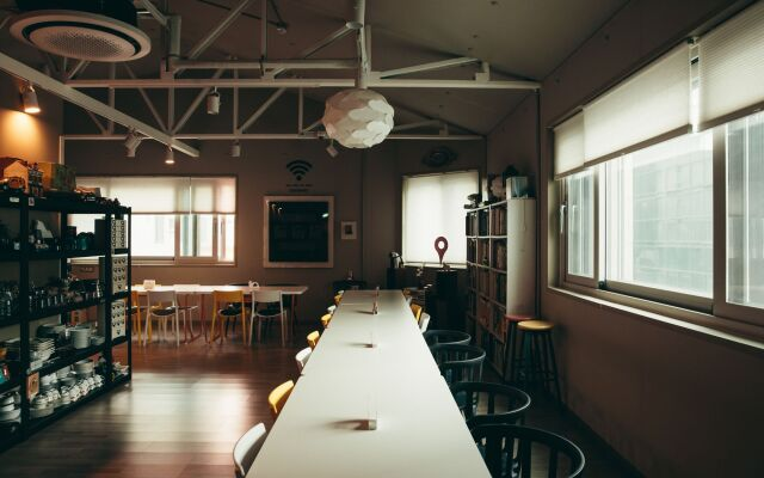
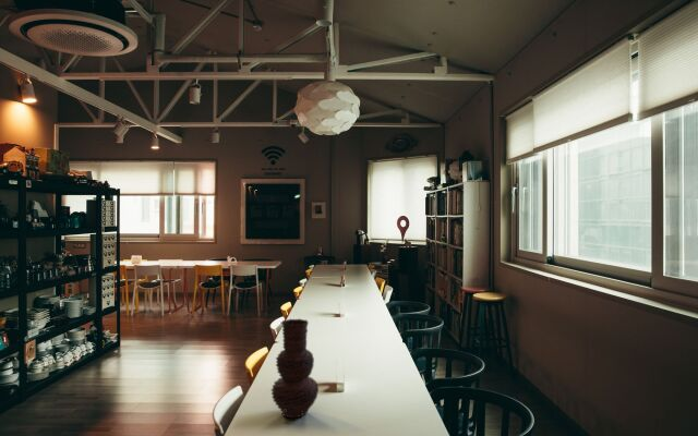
+ vase (294, 366)
